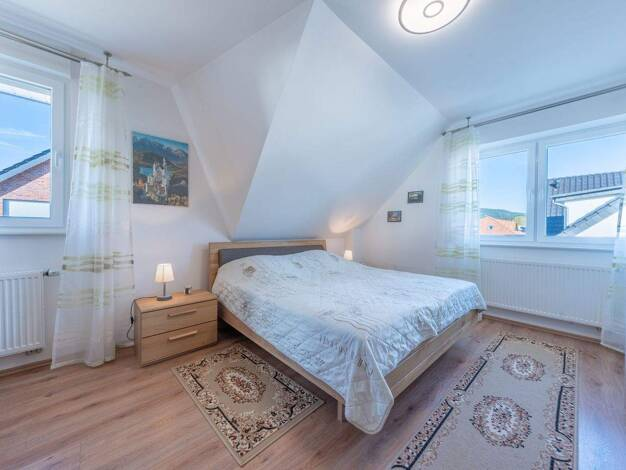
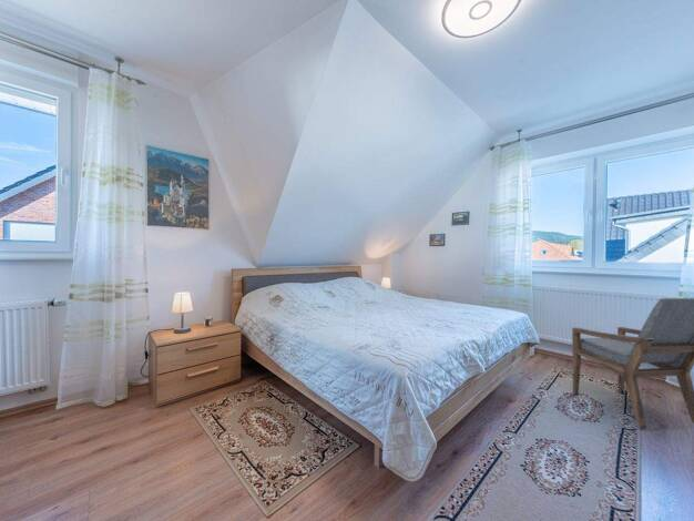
+ armchair (636, 350)
